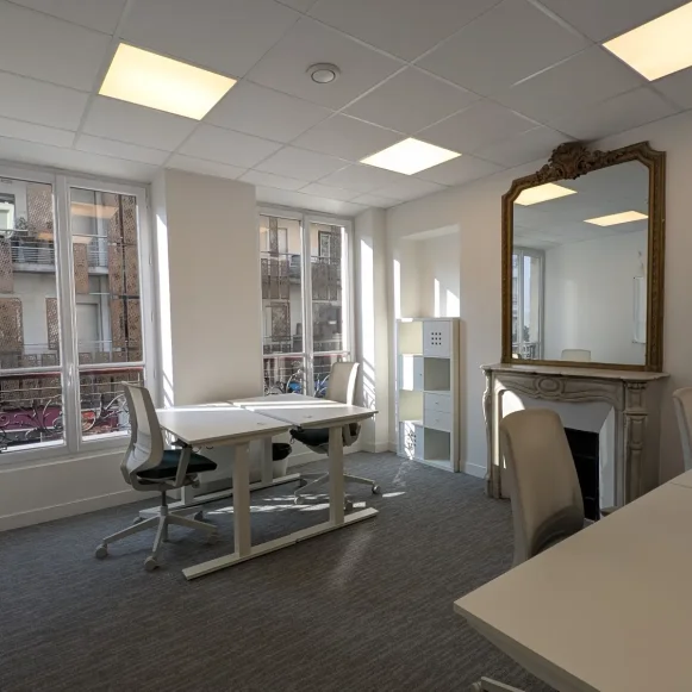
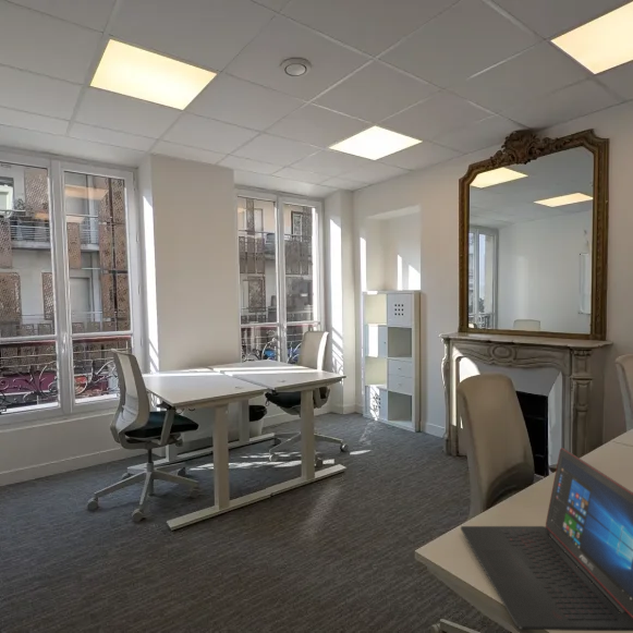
+ laptop (546, 523)
